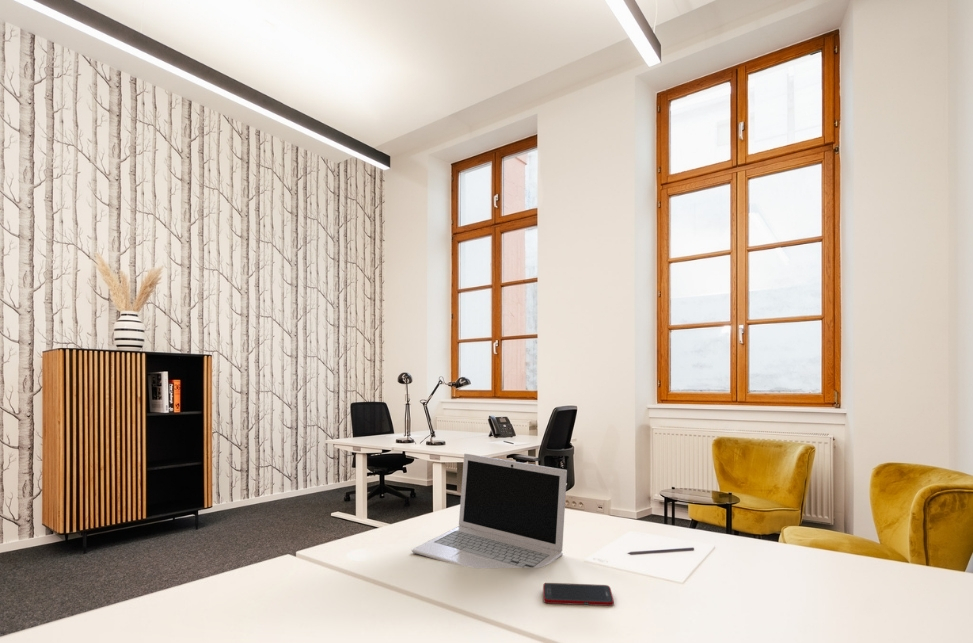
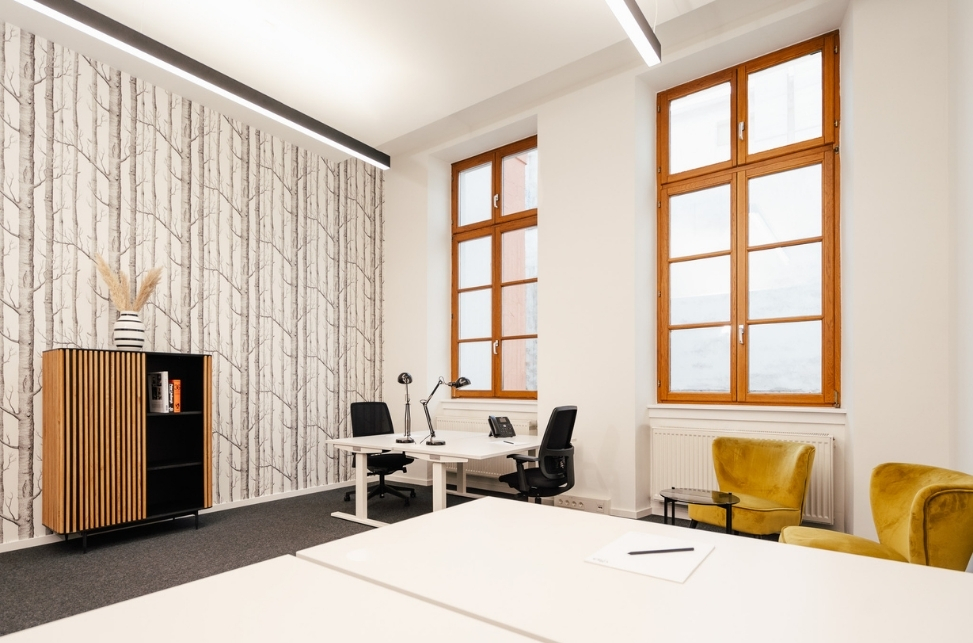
- laptop (489, 511)
- cell phone (577, 594)
